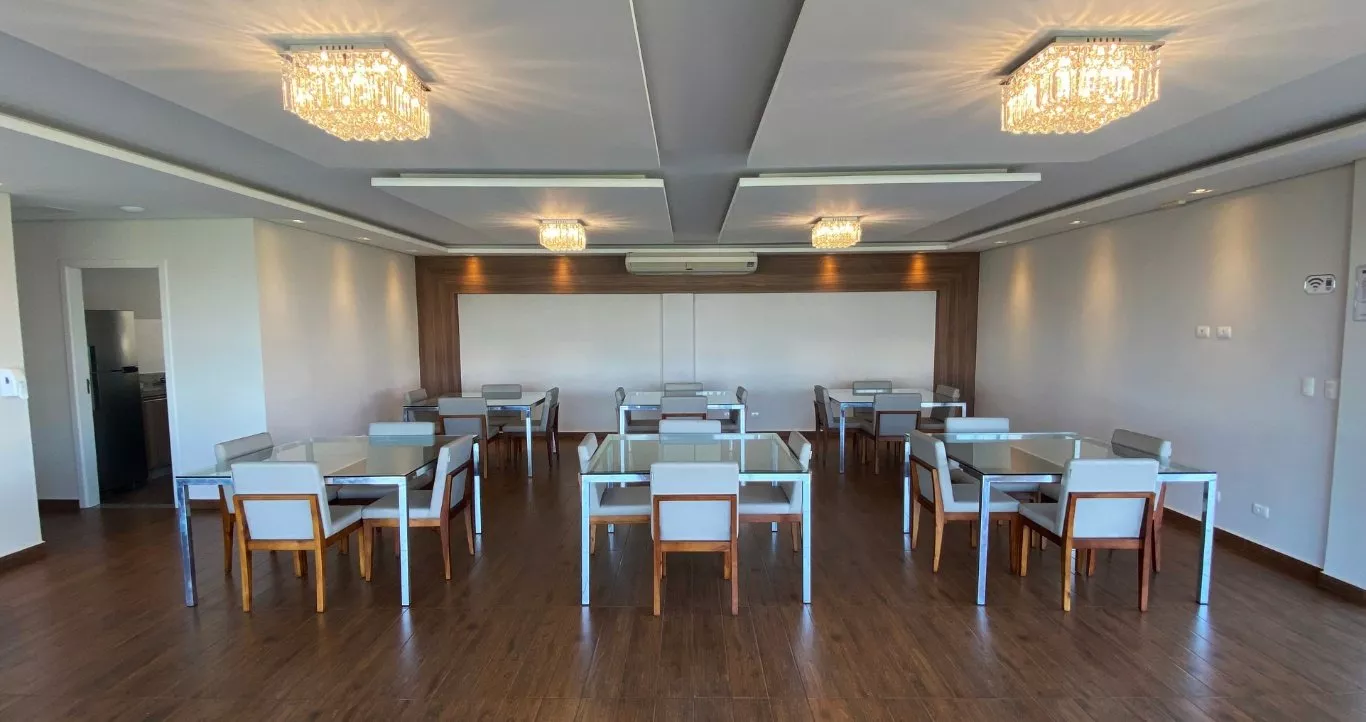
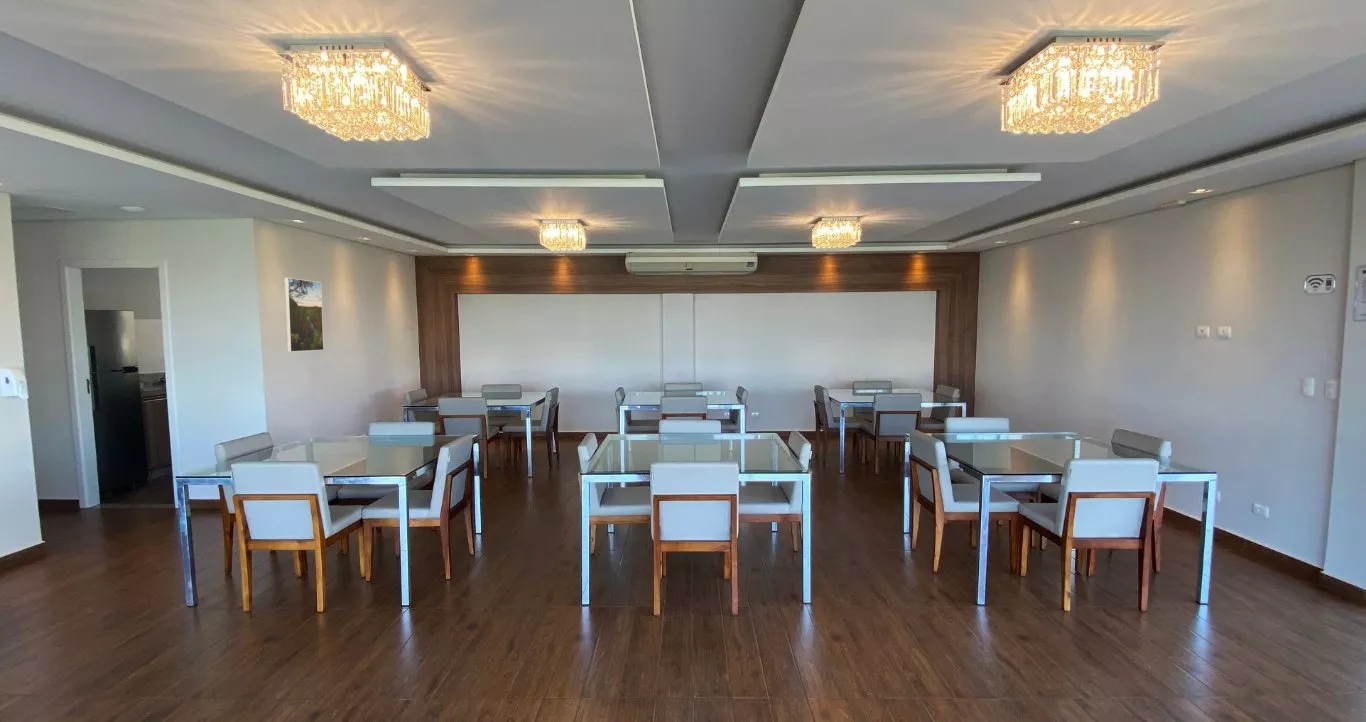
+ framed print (305, 315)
